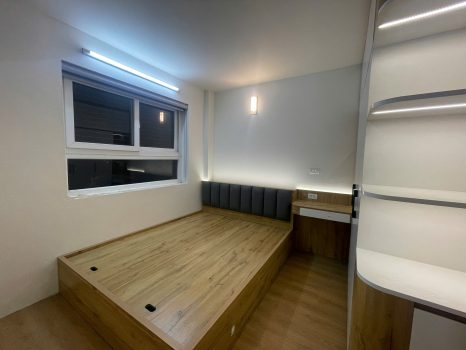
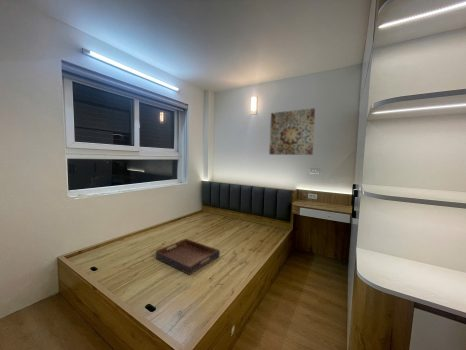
+ serving tray (187, 253)
+ wall art (290, 133)
